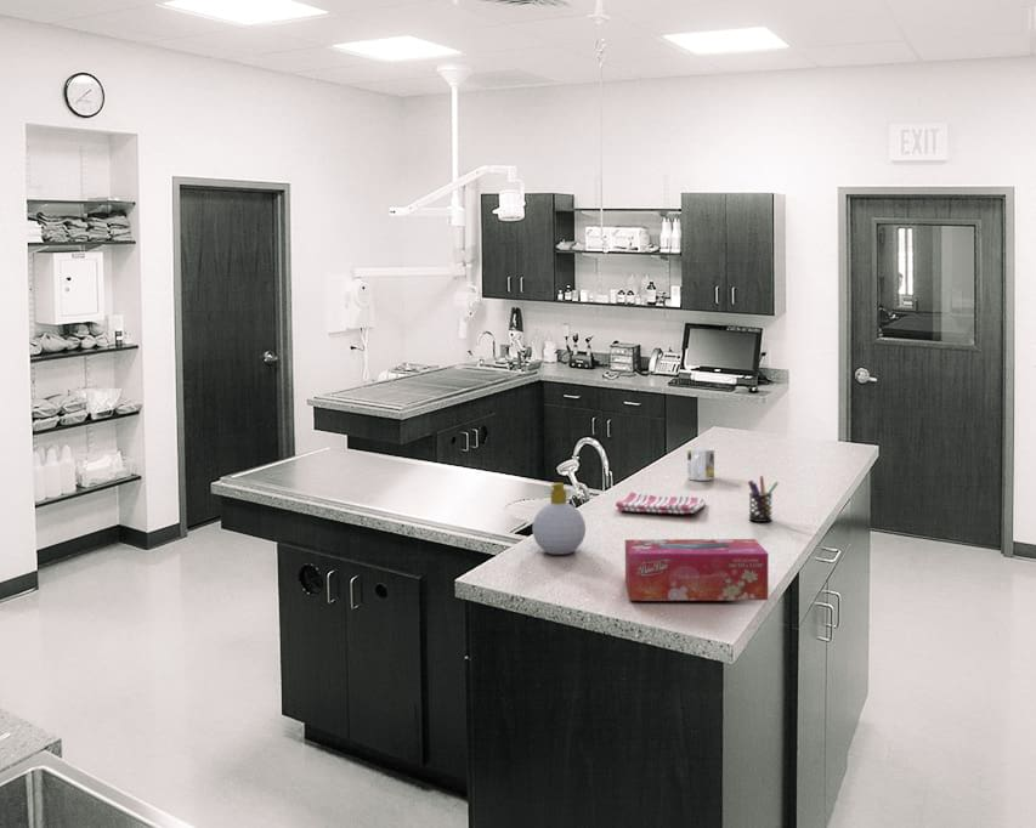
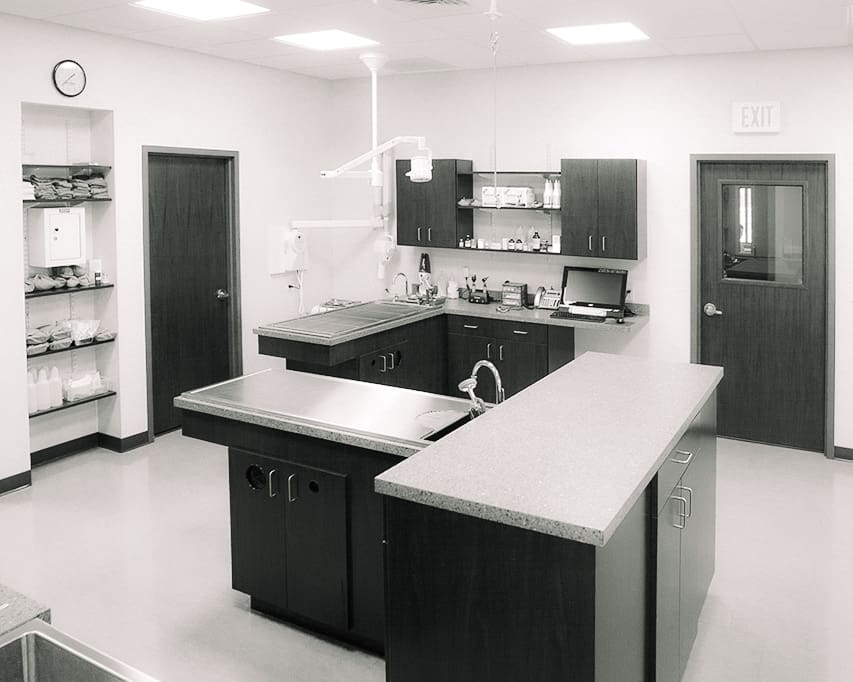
- pen holder (763, 497)
- soap bottle (559, 517)
- mug (698, 464)
- tissue box (694, 568)
- dish towel (661, 503)
